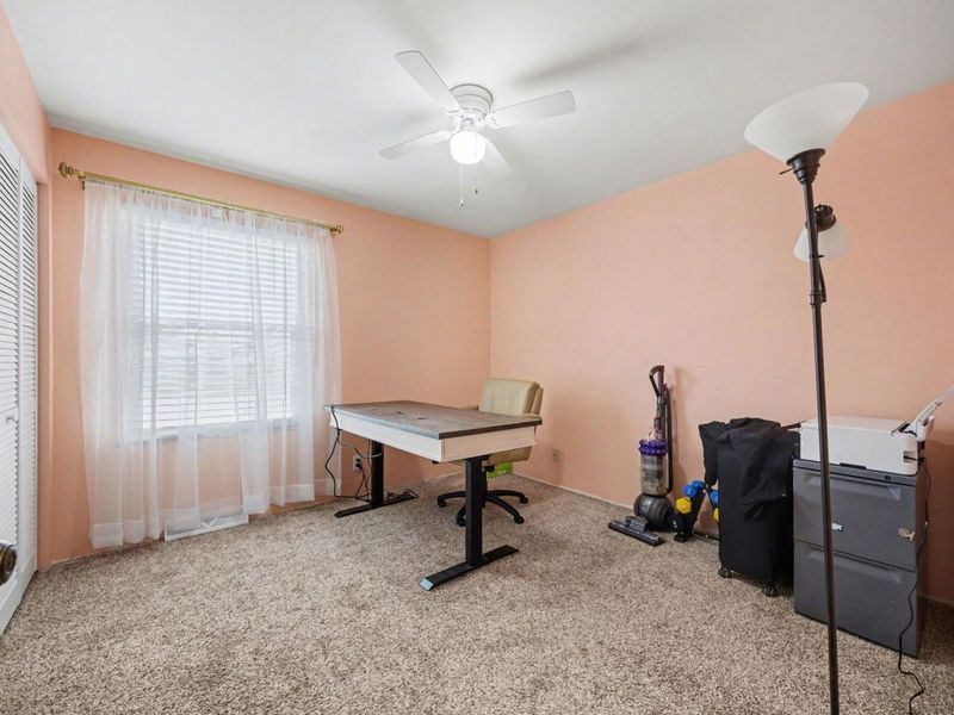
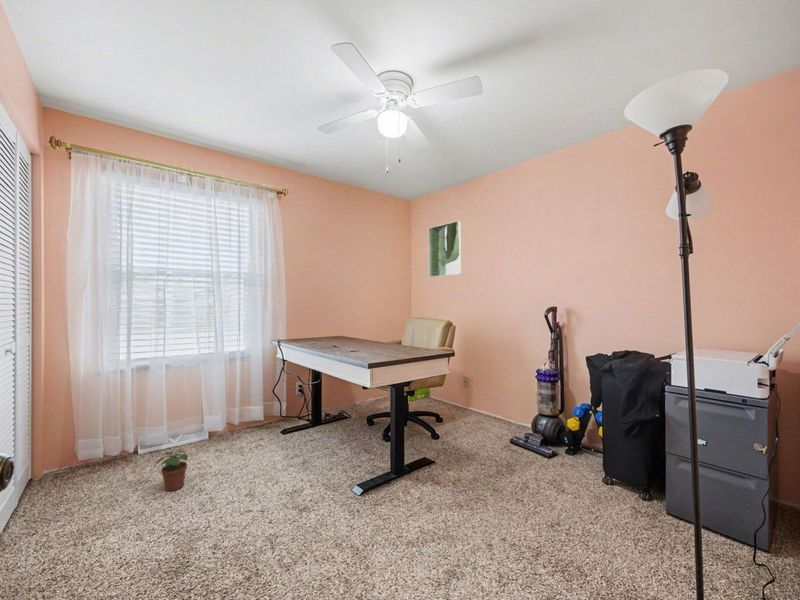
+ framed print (444, 250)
+ potted plant (173, 470)
